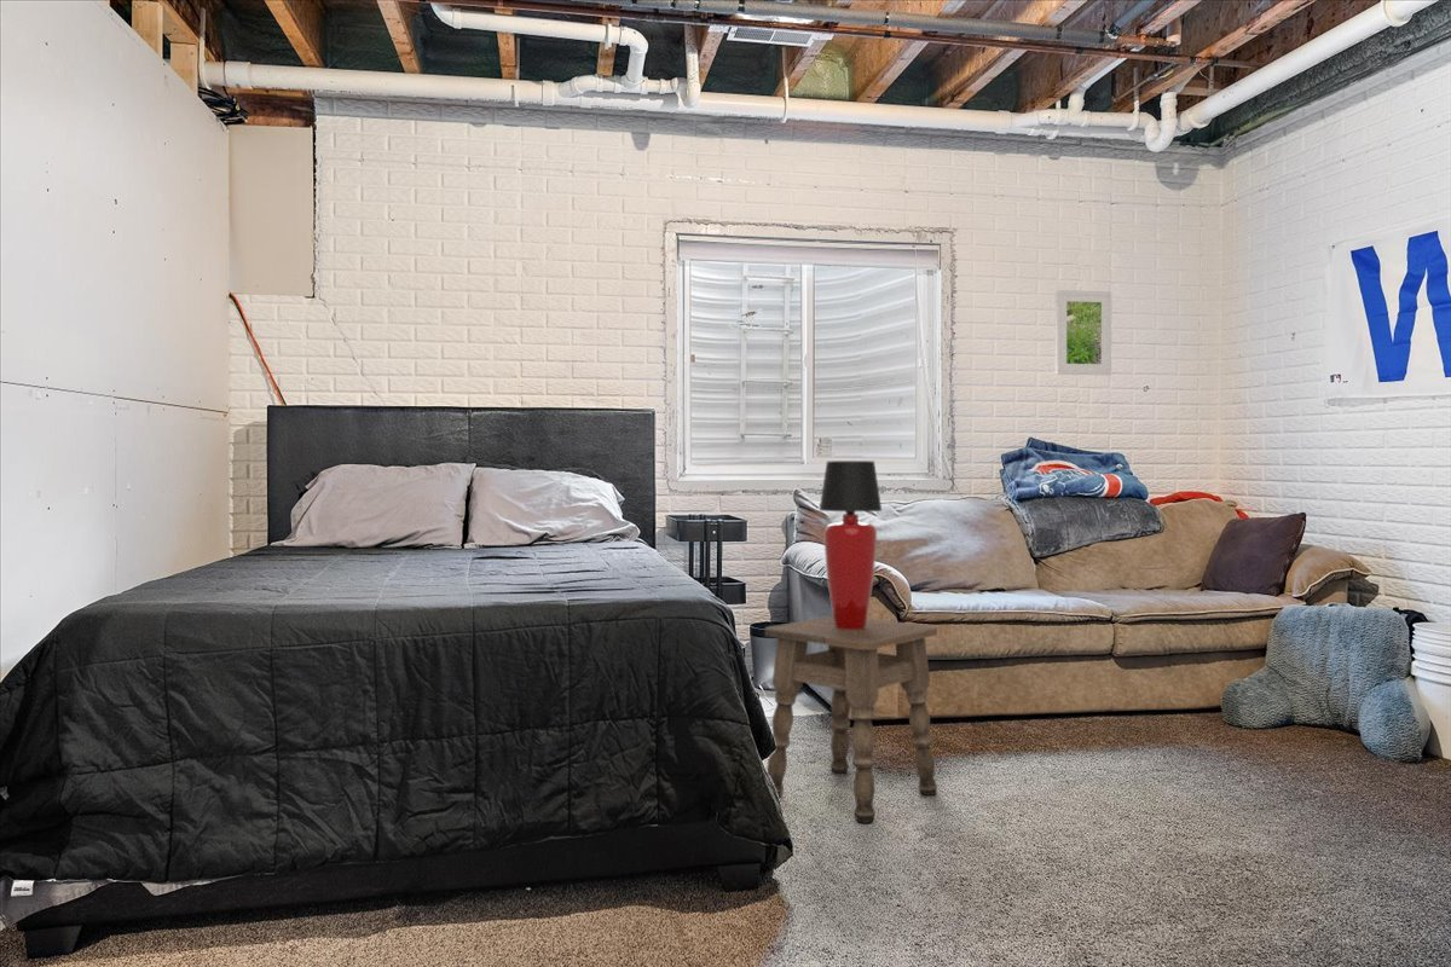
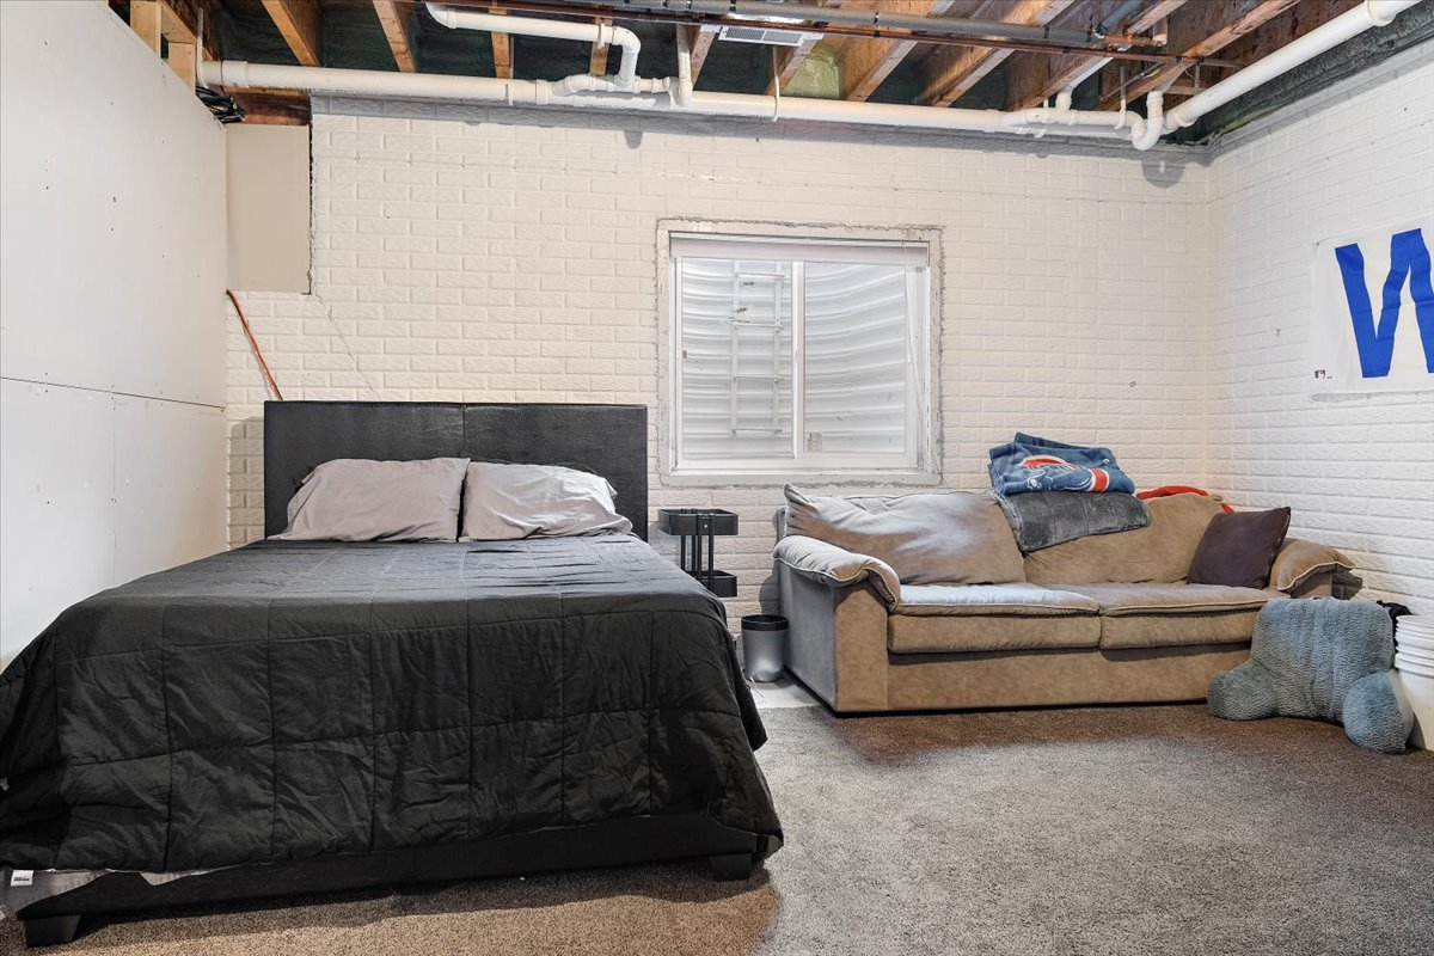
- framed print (1083, 332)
- side table (851, 710)
- table lamp (850, 543)
